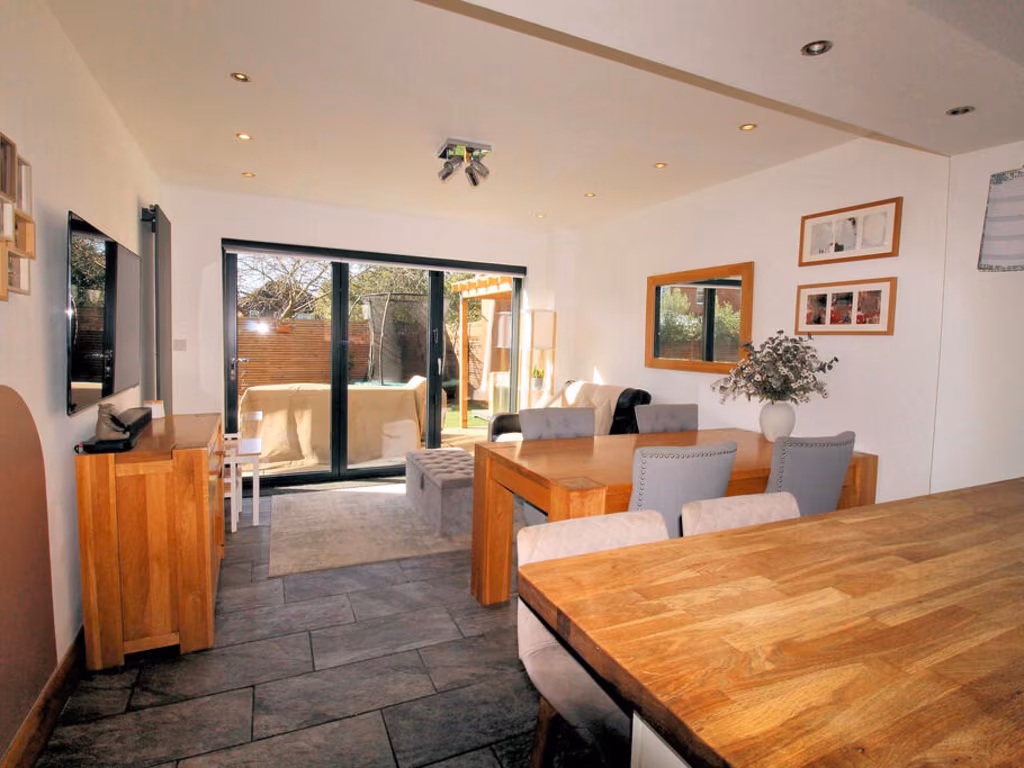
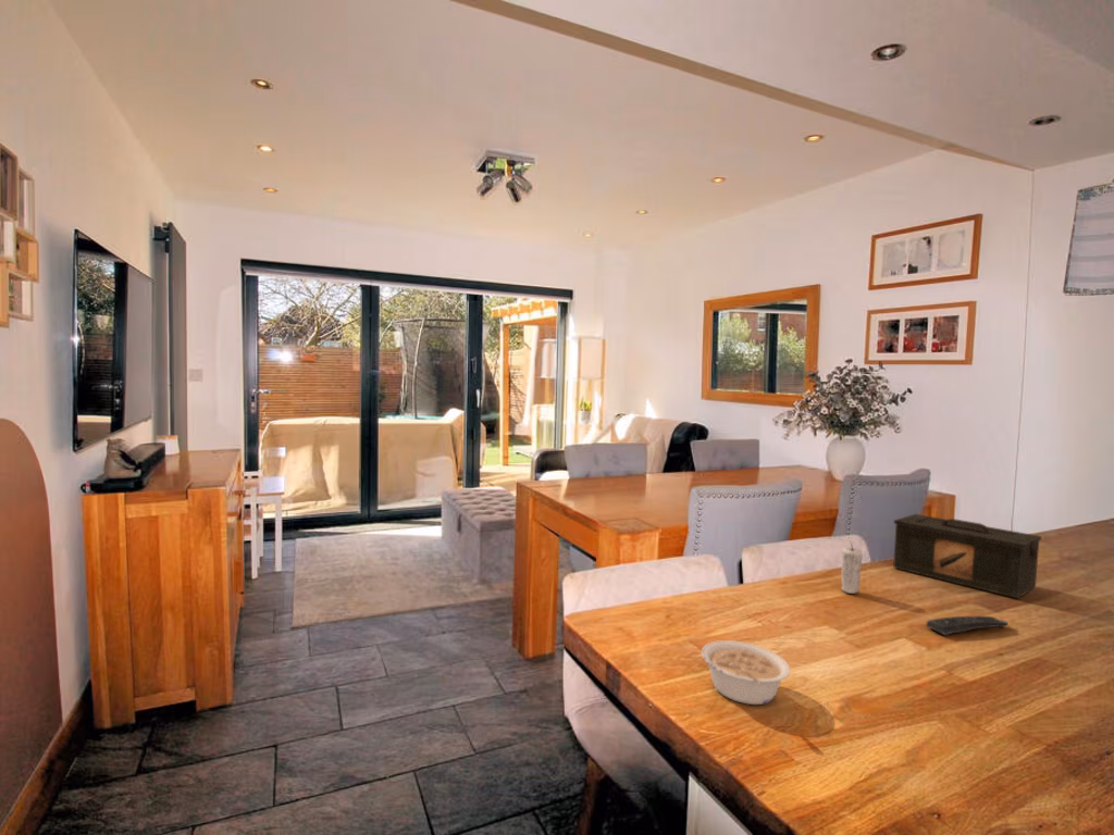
+ remote control (969, 623)
+ ammunition box (964, 549)
+ candle (851, 565)
+ legume (746, 672)
